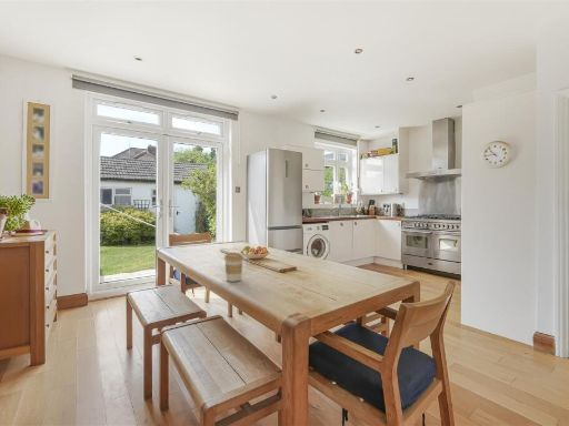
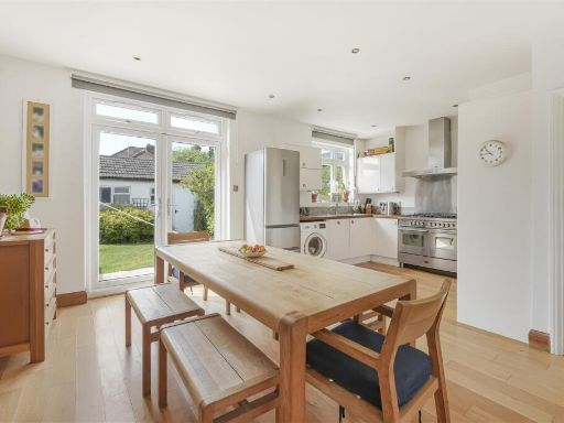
- coffee cup (233, 266)
